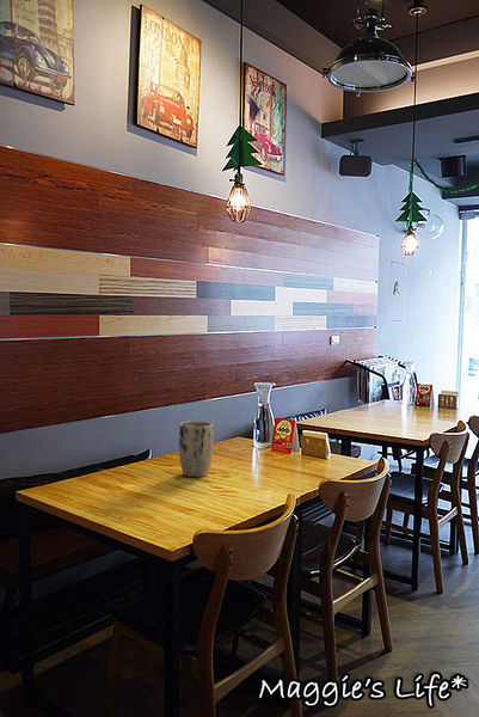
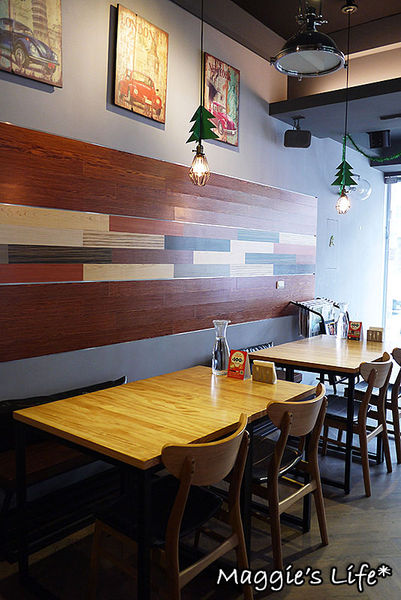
- plant pot (195, 448)
